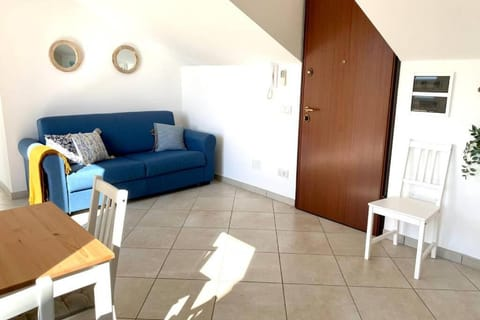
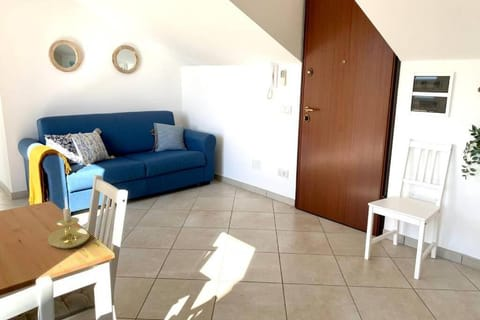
+ candle holder (68, 220)
